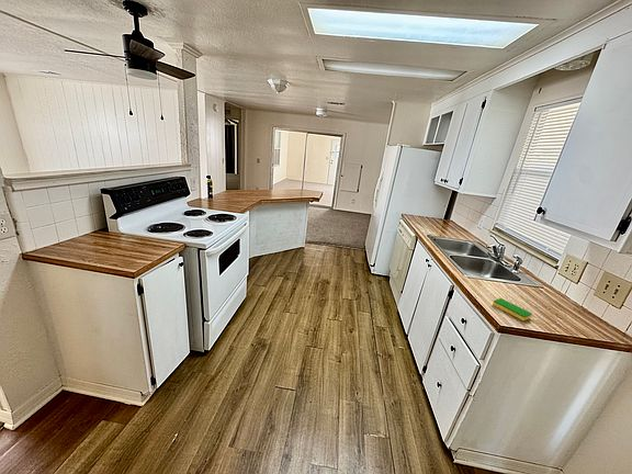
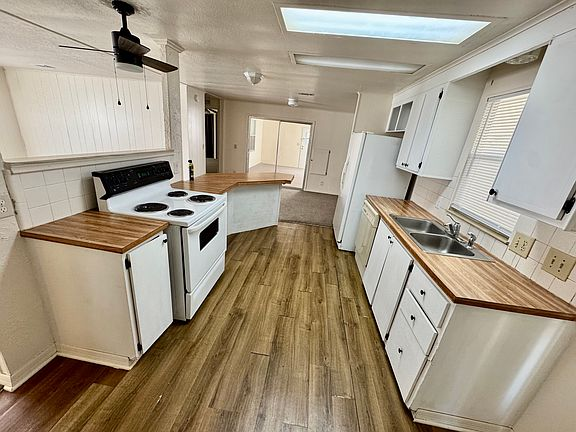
- dish sponge (511, 308)
